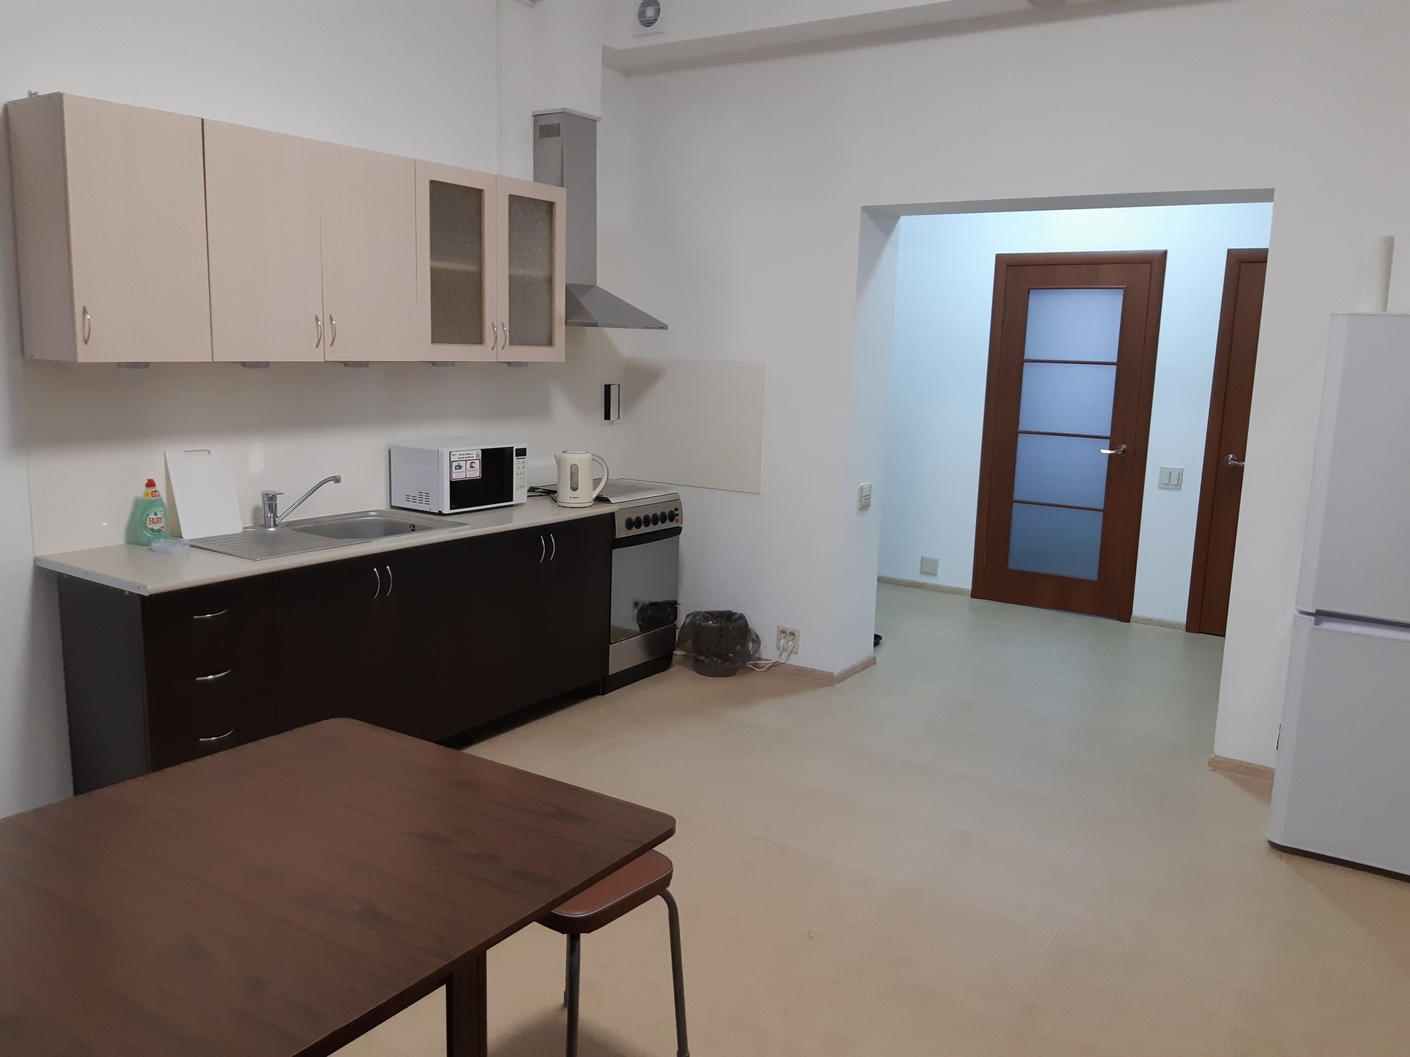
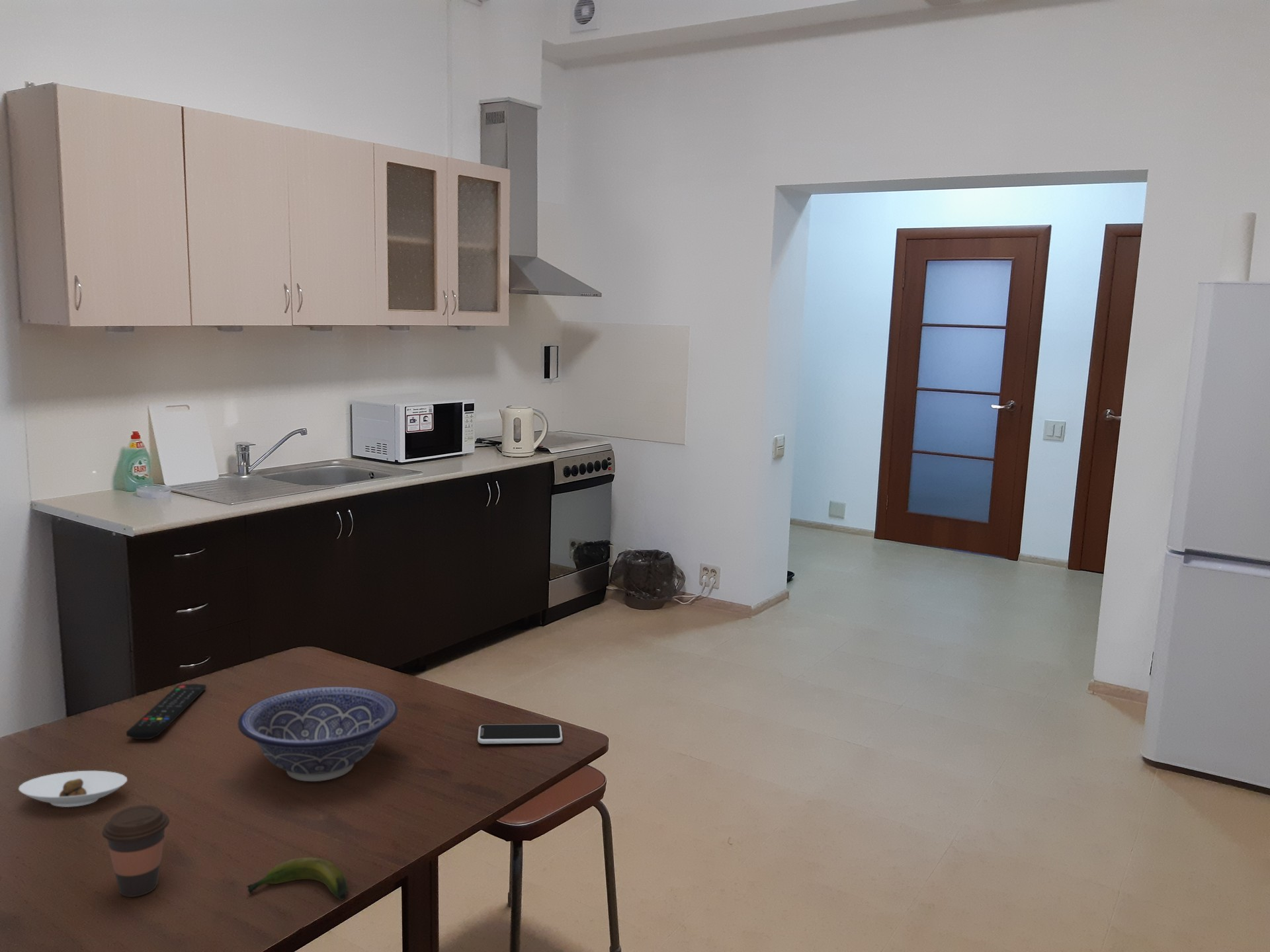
+ decorative bowl (320, 740)
+ smartphone (520, 733)
+ banana (299, 877)
+ saucer (73, 790)
+ remote control (169, 709)
+ coffee cup (137, 852)
